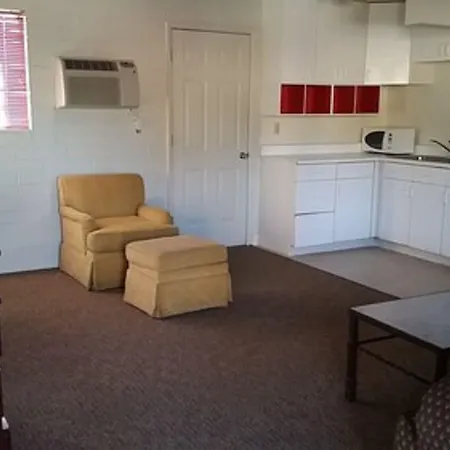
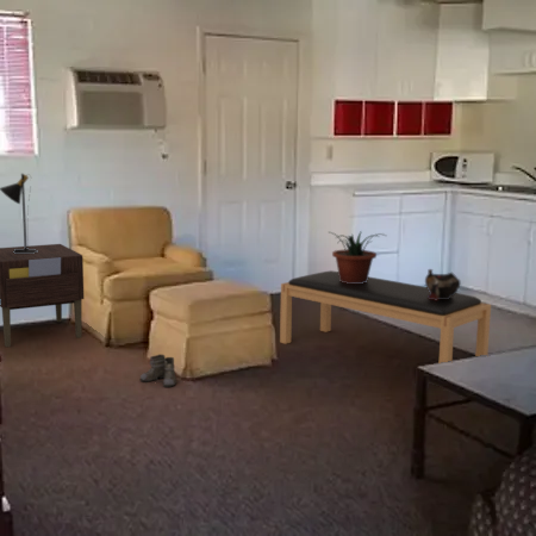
+ potted plant (356, 257)
+ nightstand (33, 293)
+ boots (160, 369)
+ bench (379, 314)
+ table lamp (23, 212)
+ decorative bowl (442, 283)
